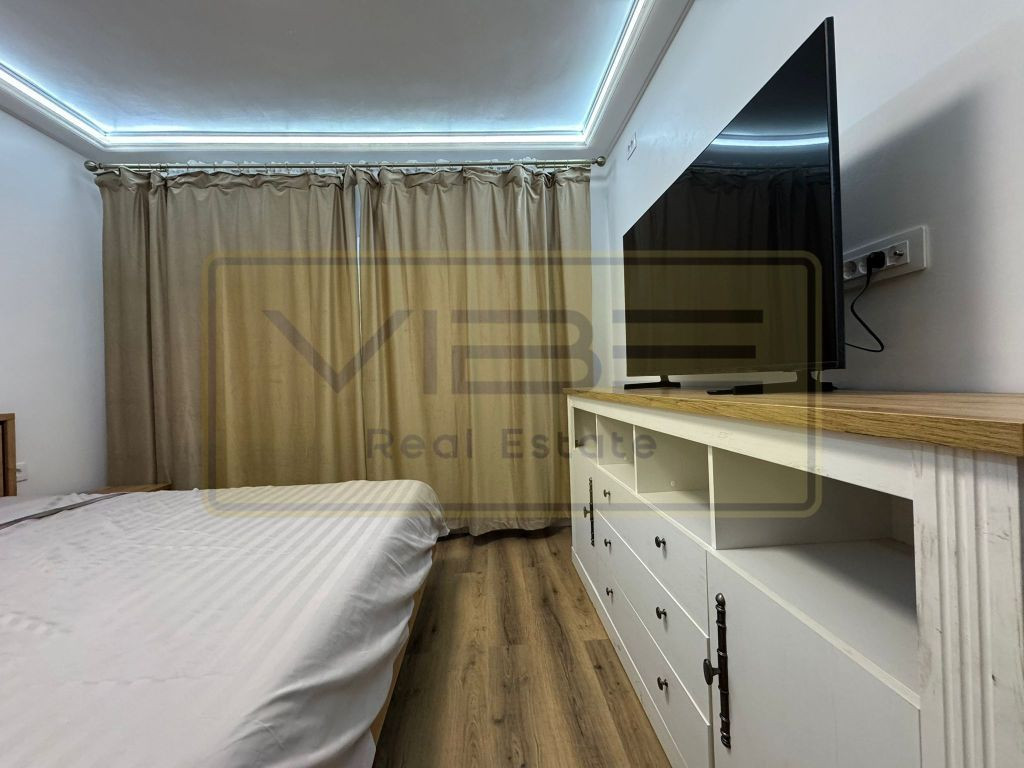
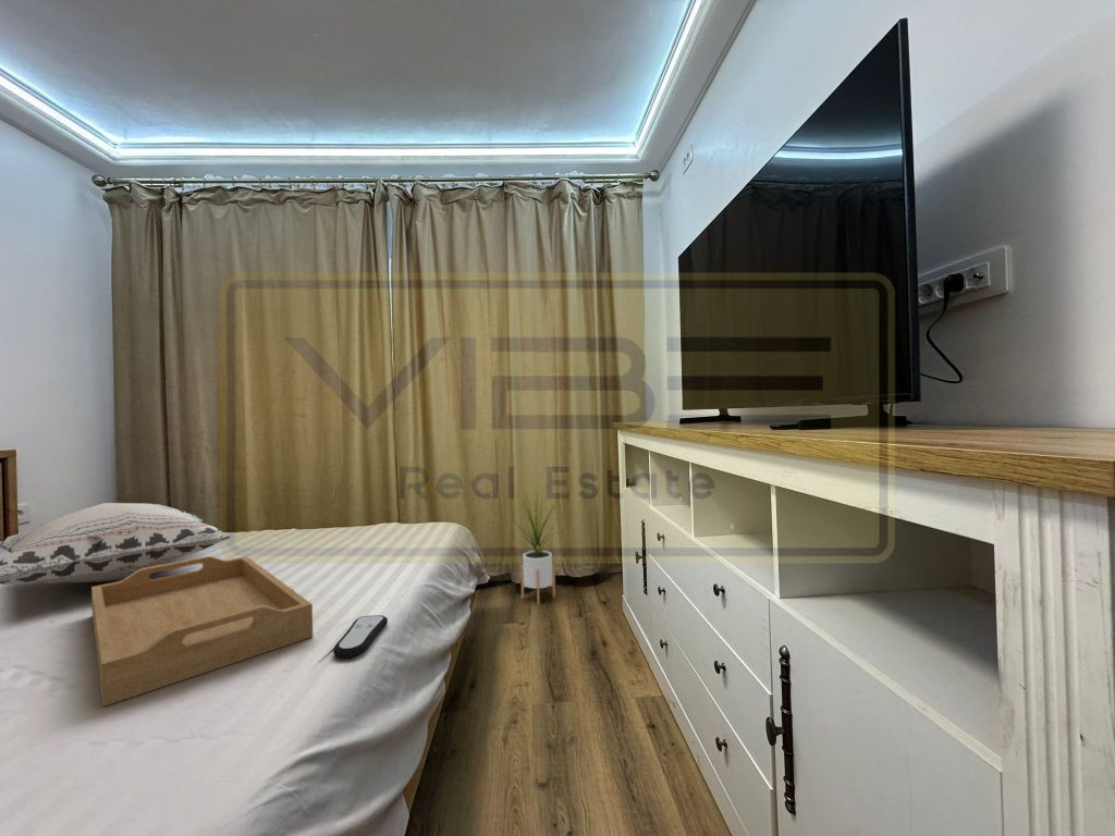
+ decorative pillow (115, 540)
+ serving tray (195, 605)
+ house plant (538, 540)
+ remote control (360, 635)
